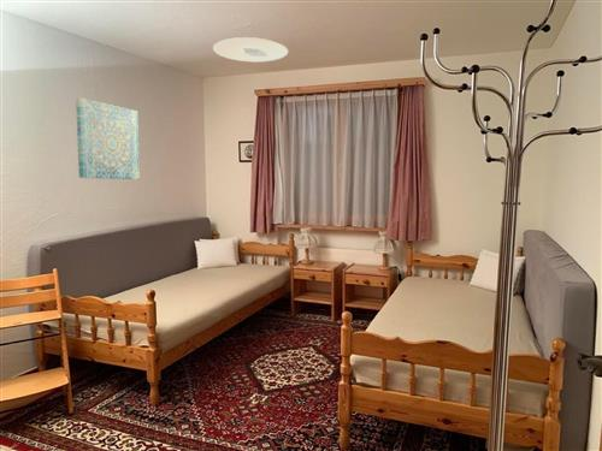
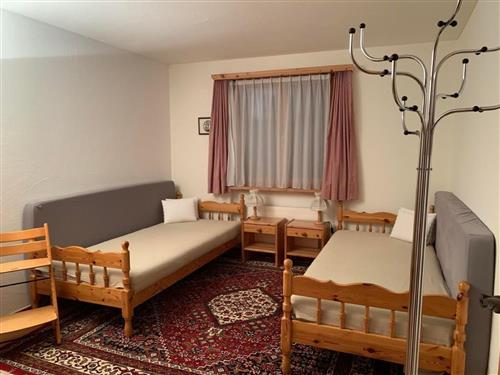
- wall art (110, 142)
- ceiling light (250, 47)
